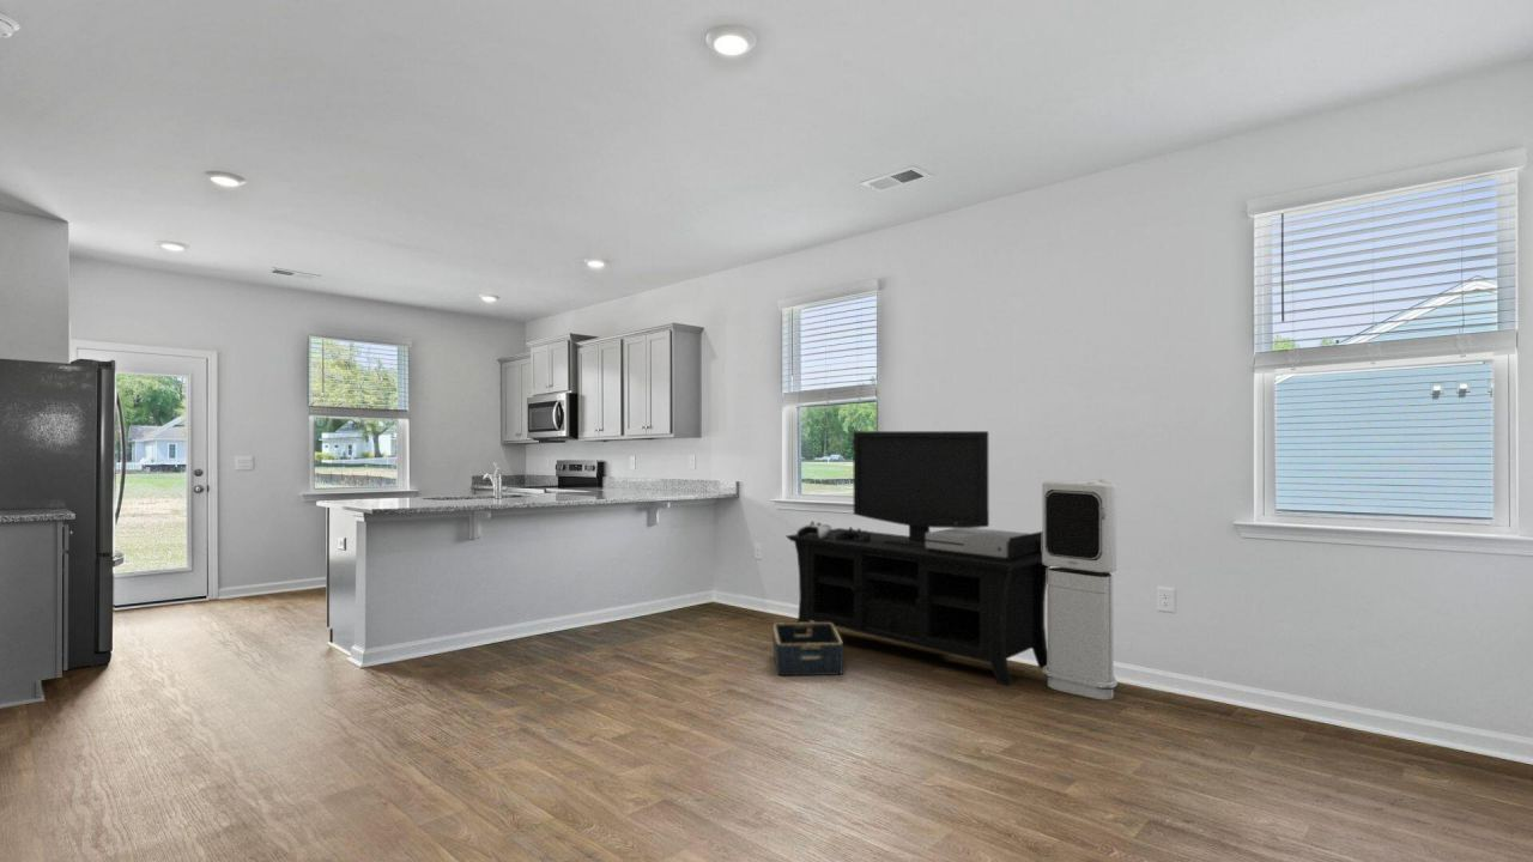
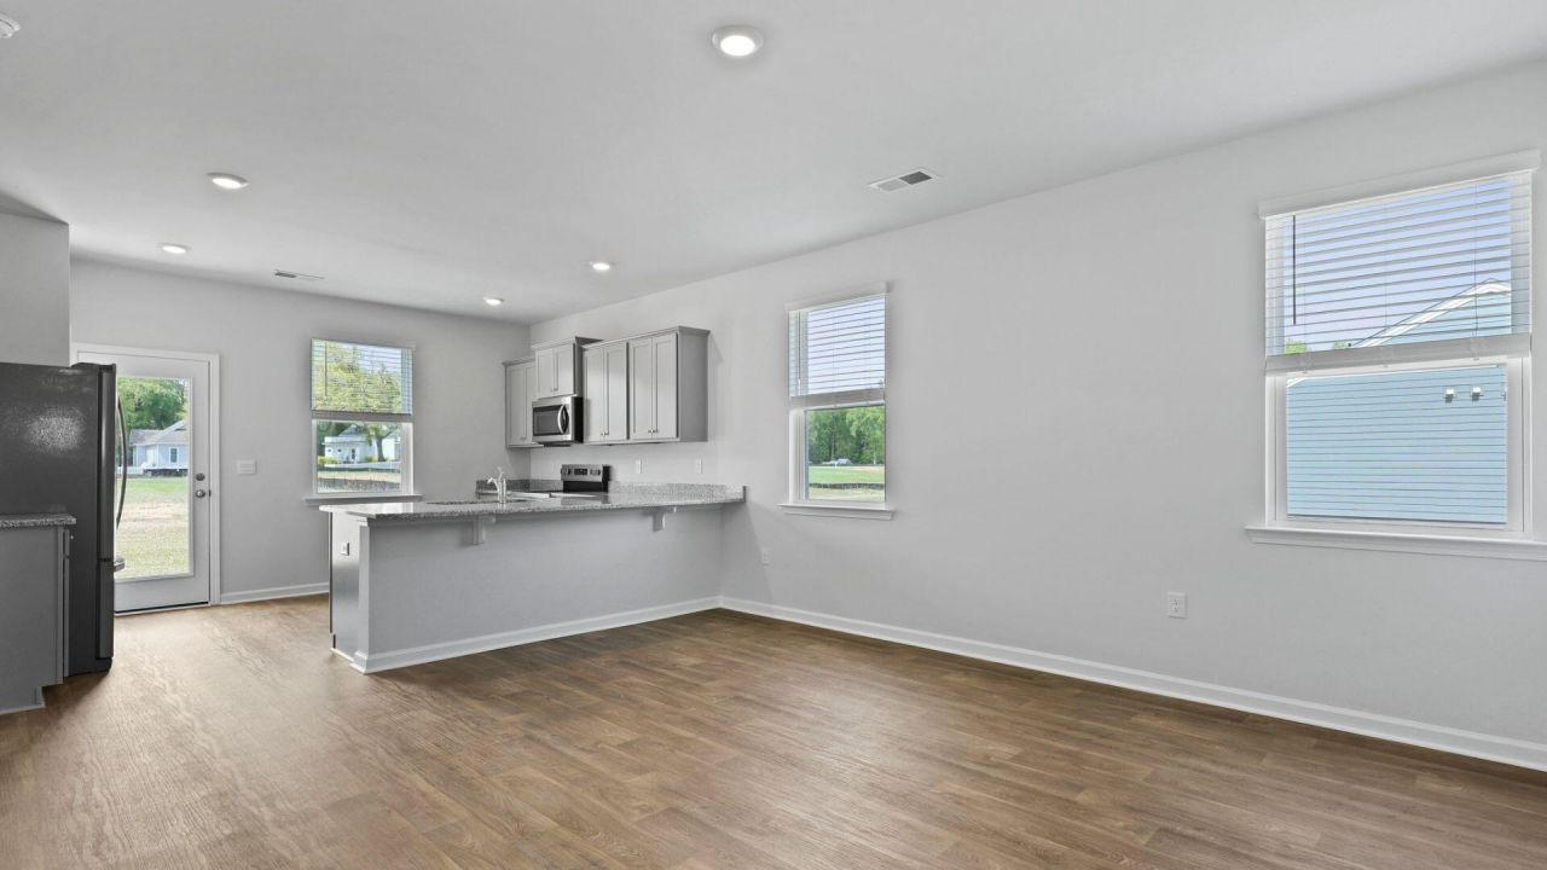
- media console (910, 541)
- basket (806, 648)
- air purifier (1087, 583)
